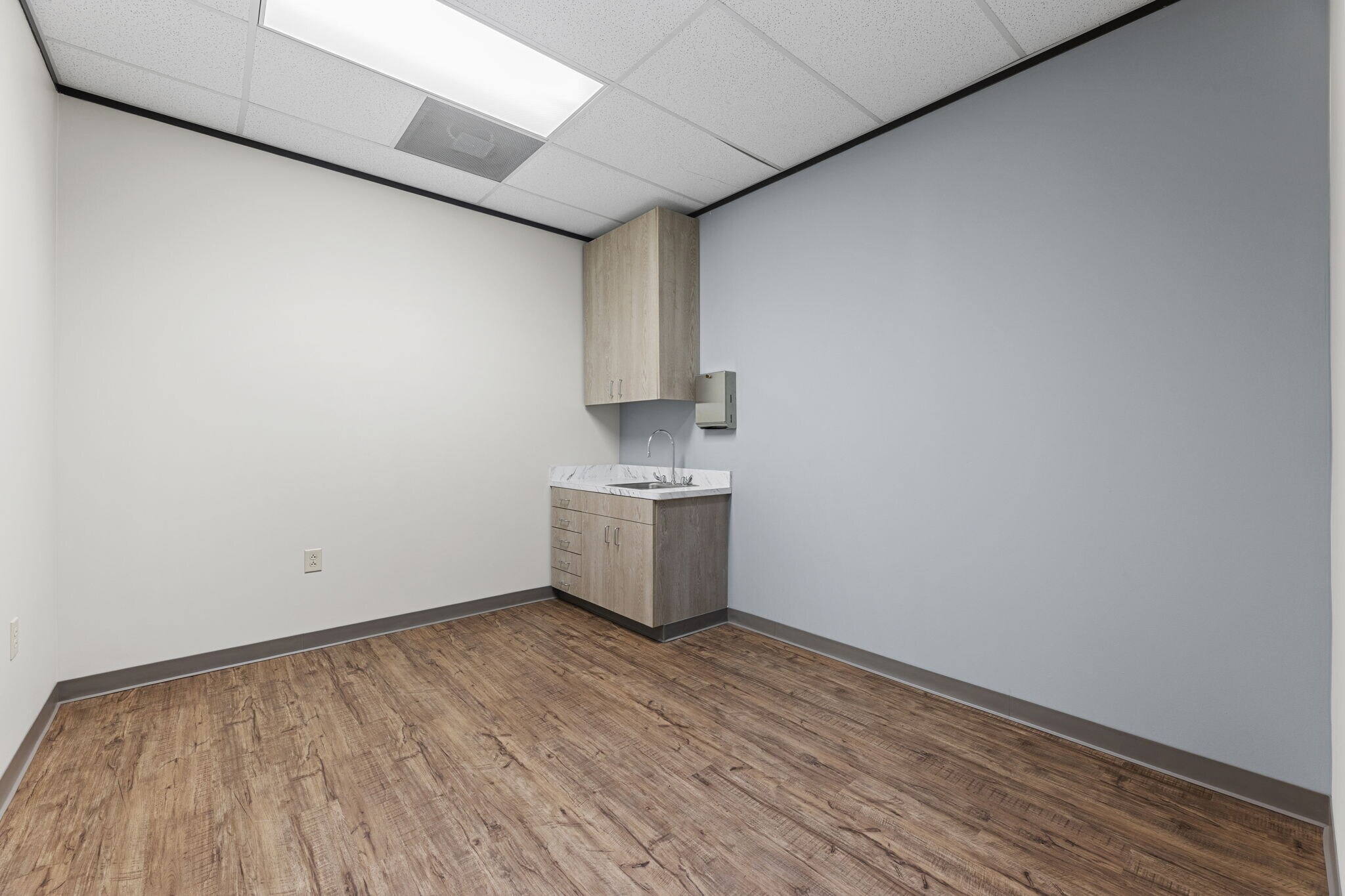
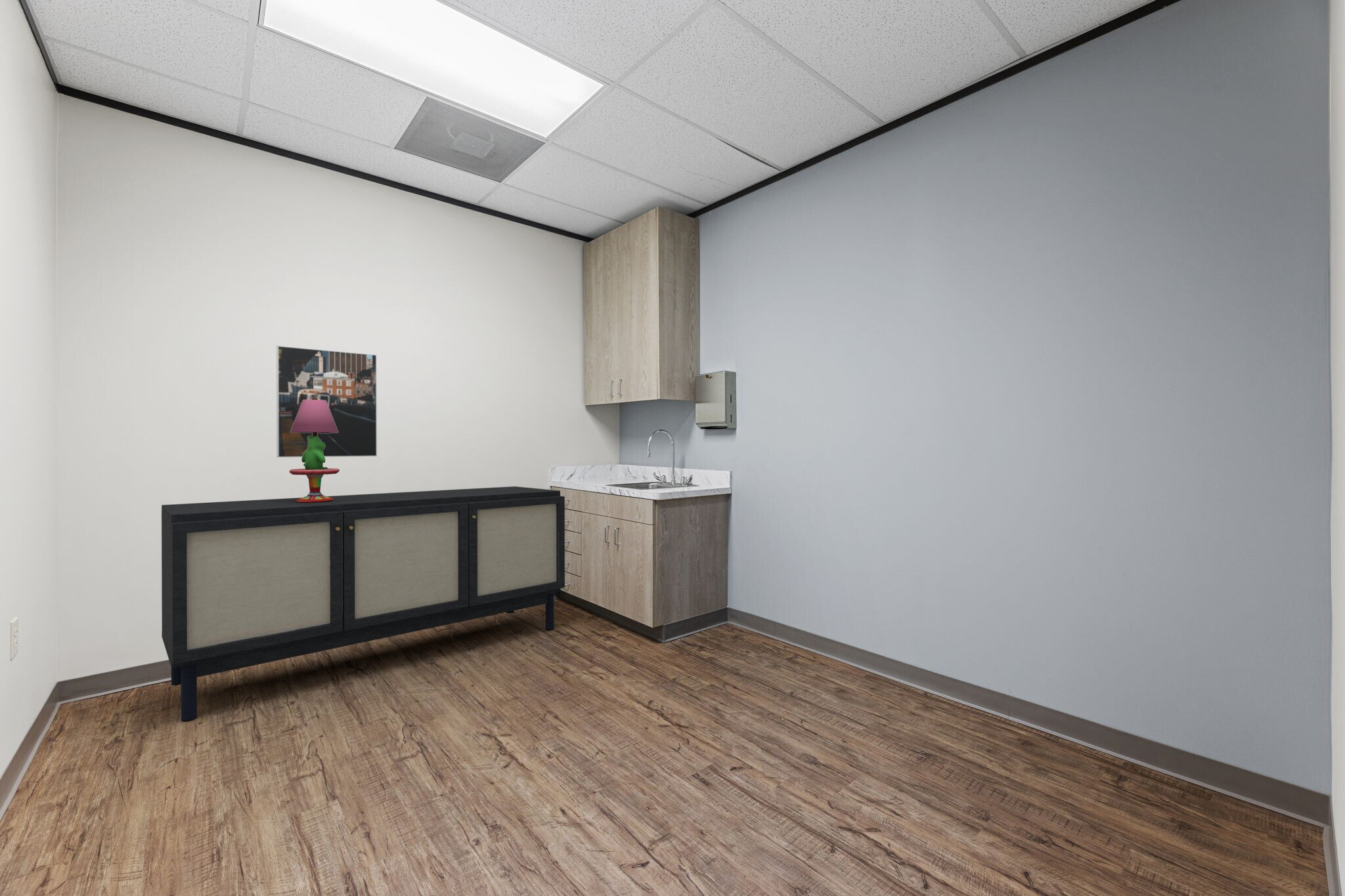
+ sideboard (390, 575)
+ table lamp (315, 448)
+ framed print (329, 404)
